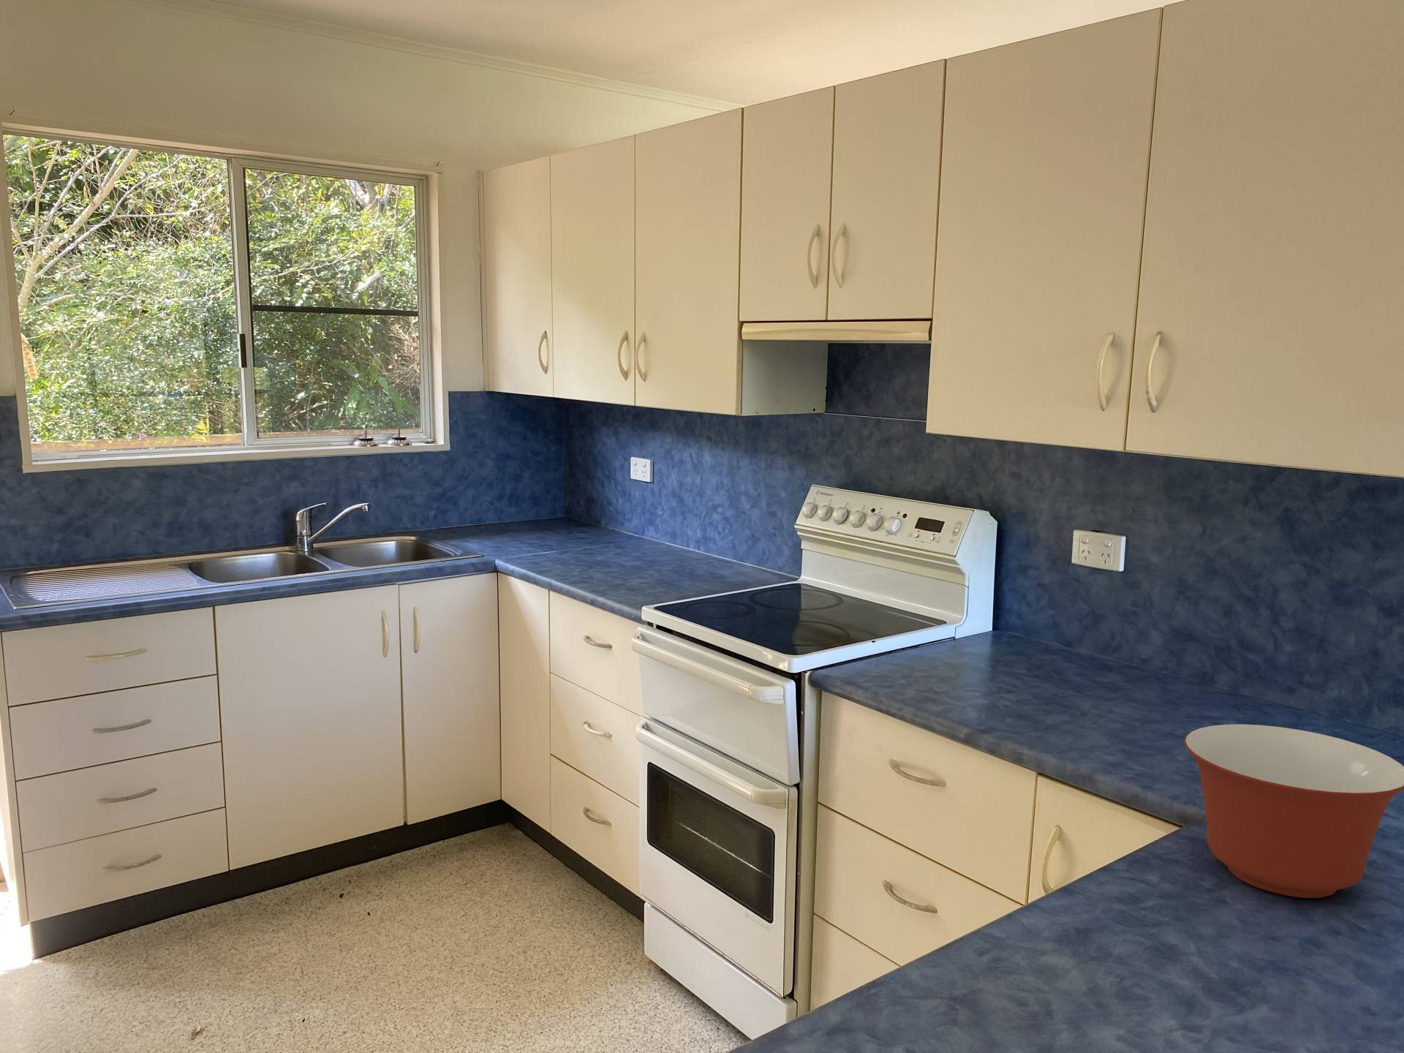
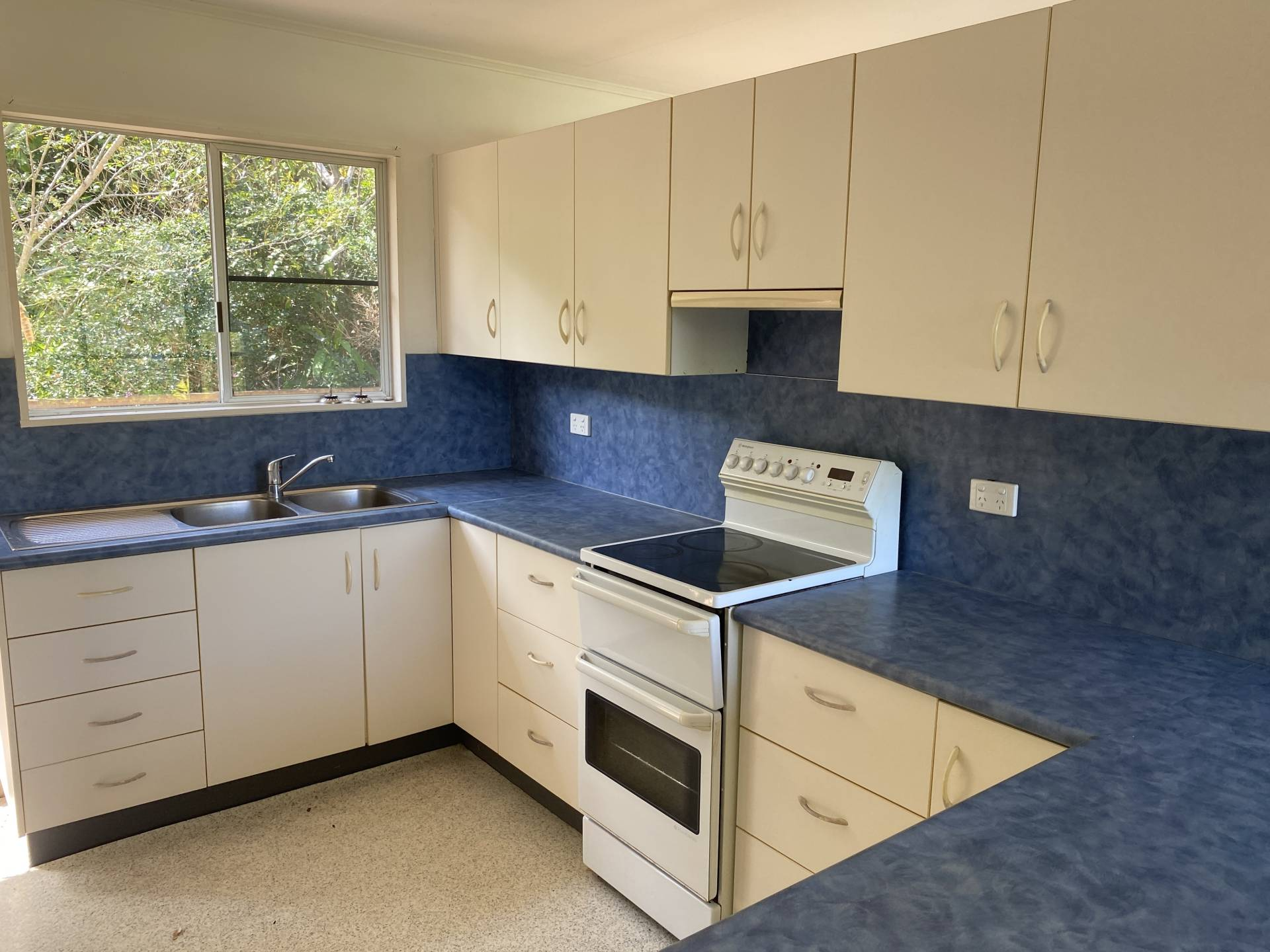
- mixing bowl (1287, 815)
